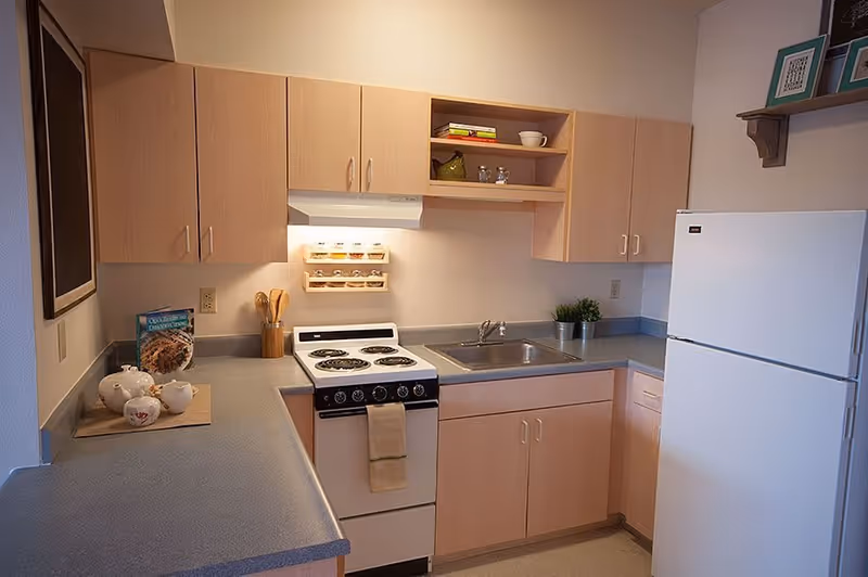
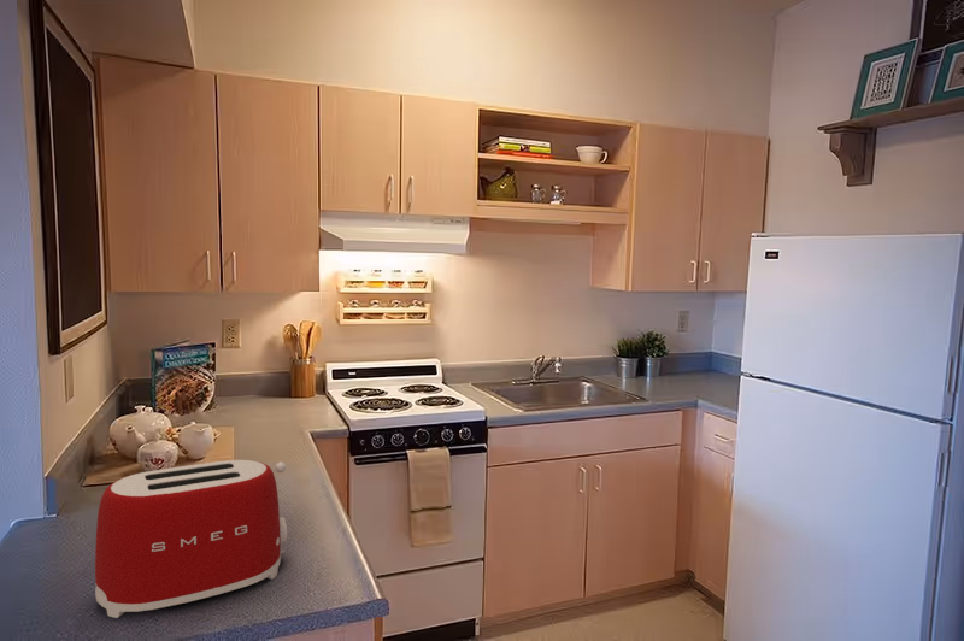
+ toaster (198, 527)
